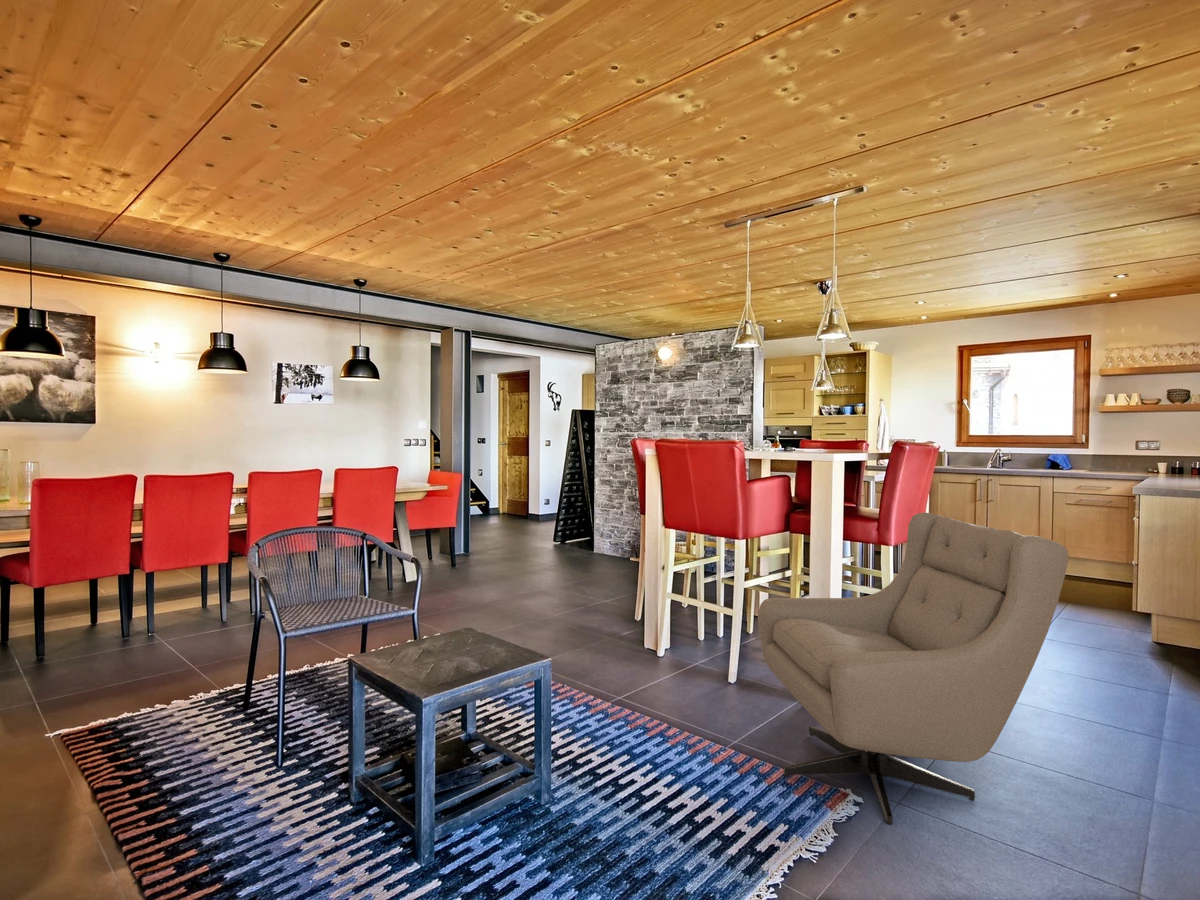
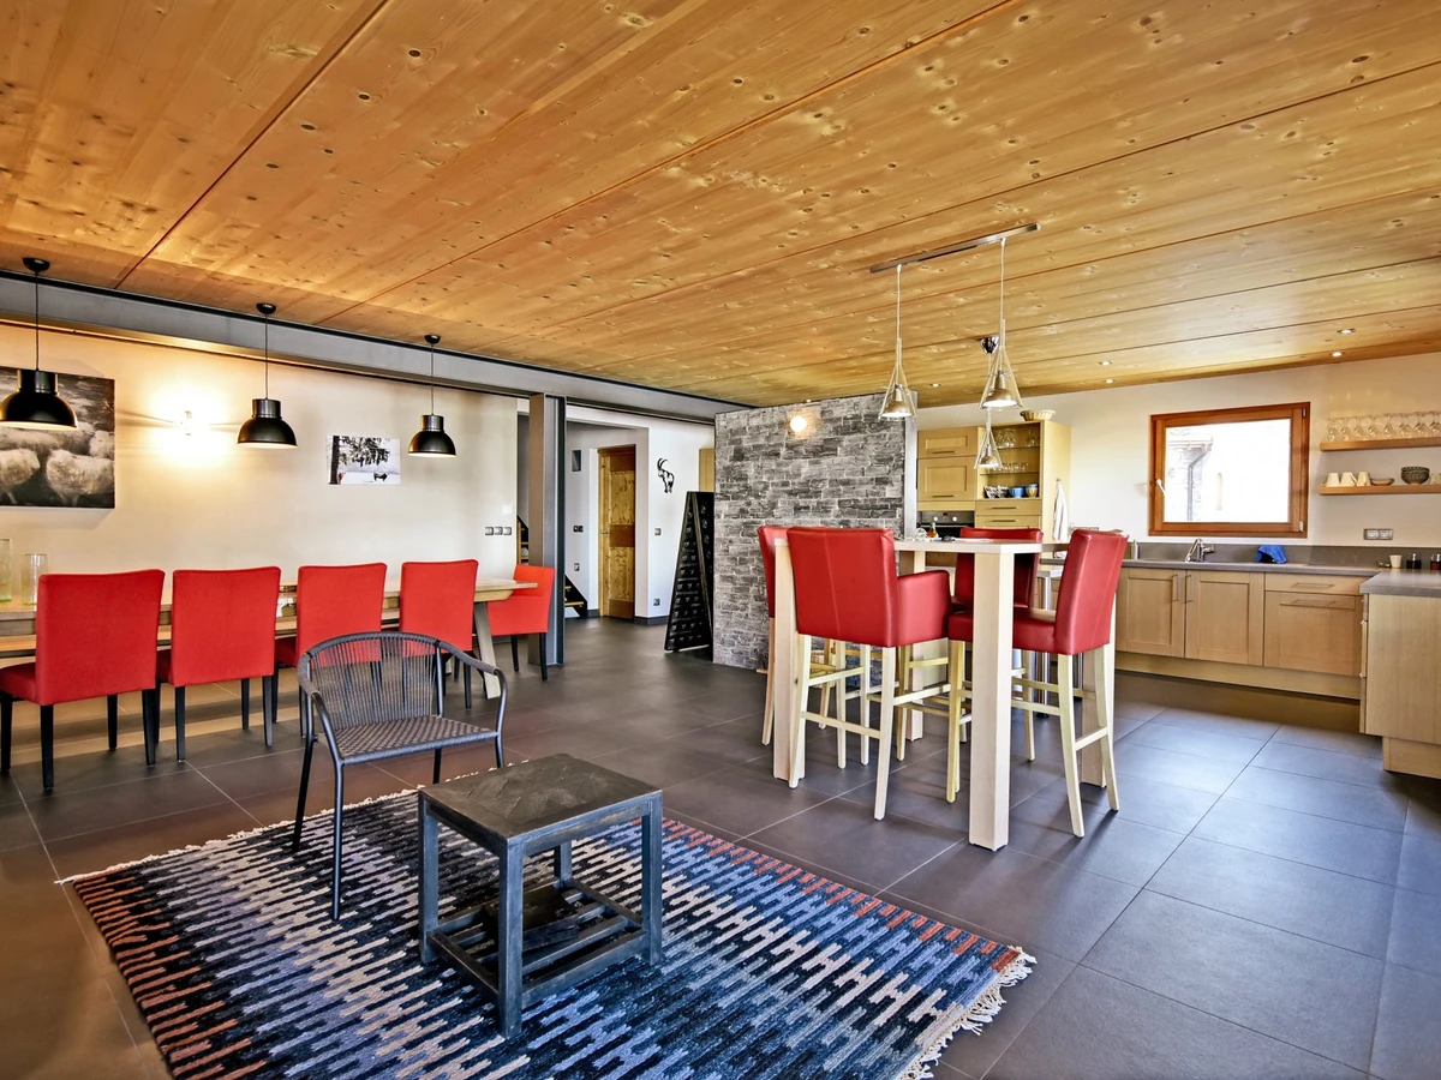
- armchair (901, 648)
